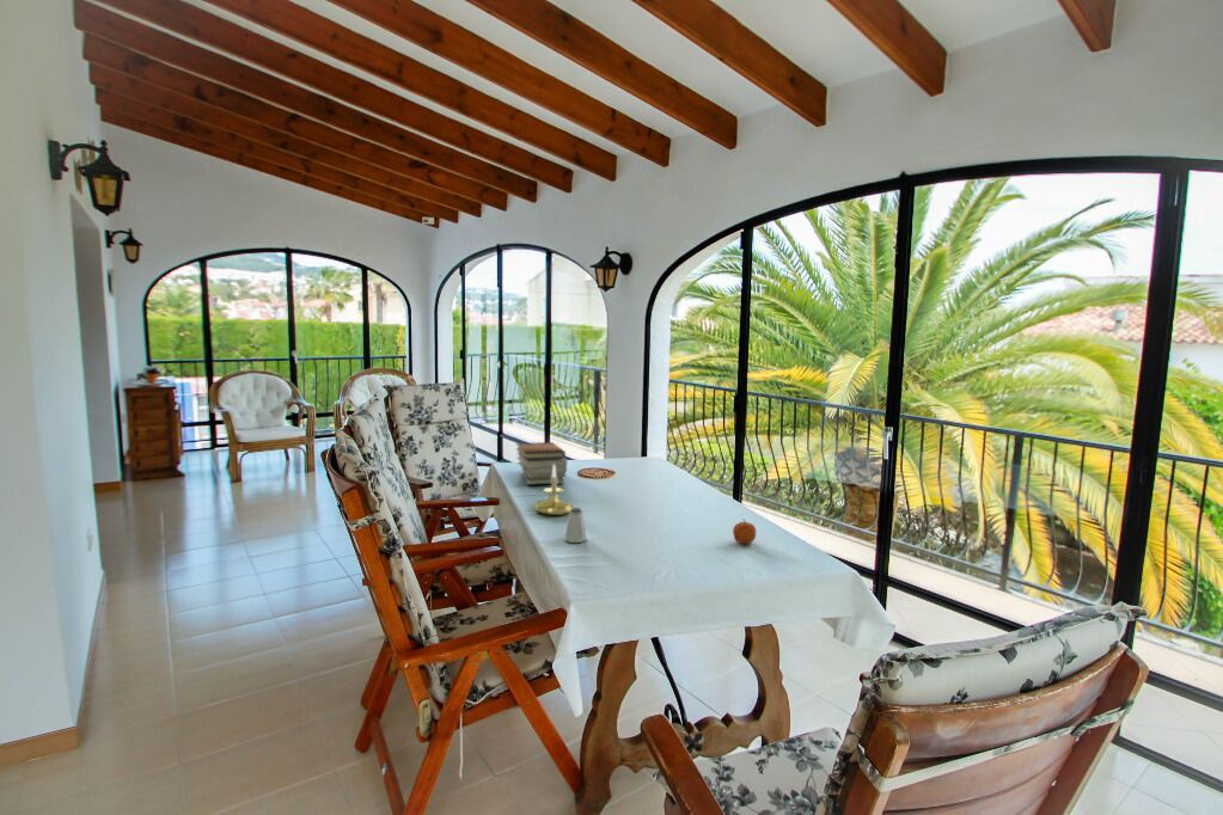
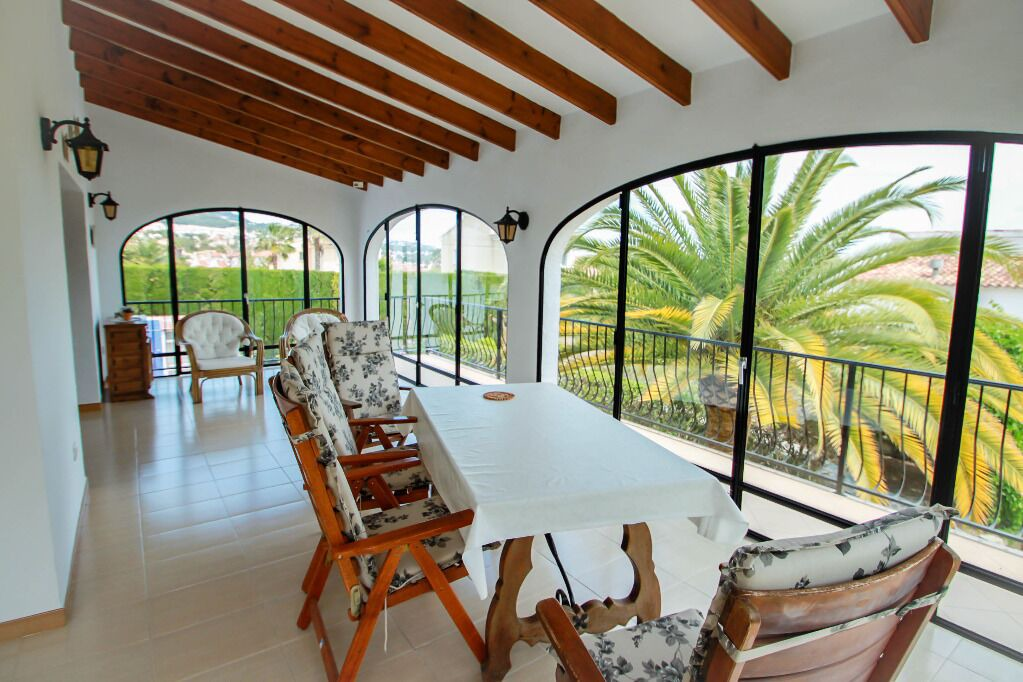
- saltshaker (575, 523)
- apple (744, 531)
- candle holder (552, 486)
- book stack (540, 462)
